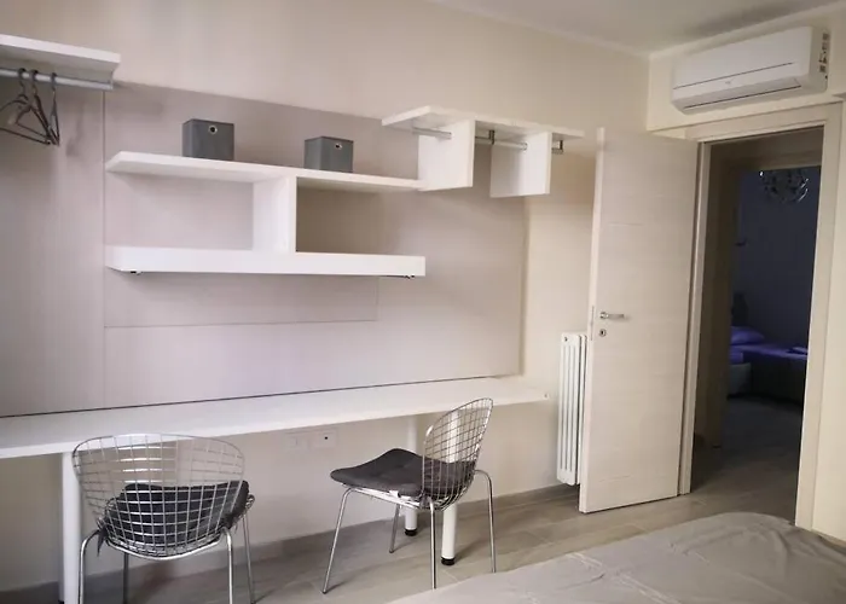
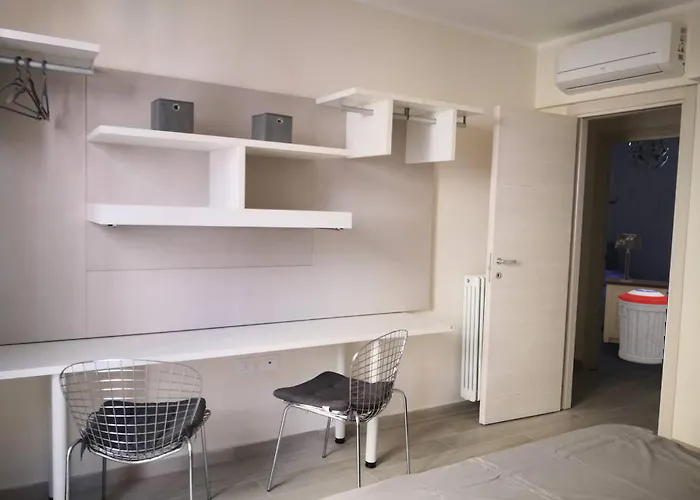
+ nightstand (619, 309)
+ table lamp (627, 257)
+ trash can (643, 324)
